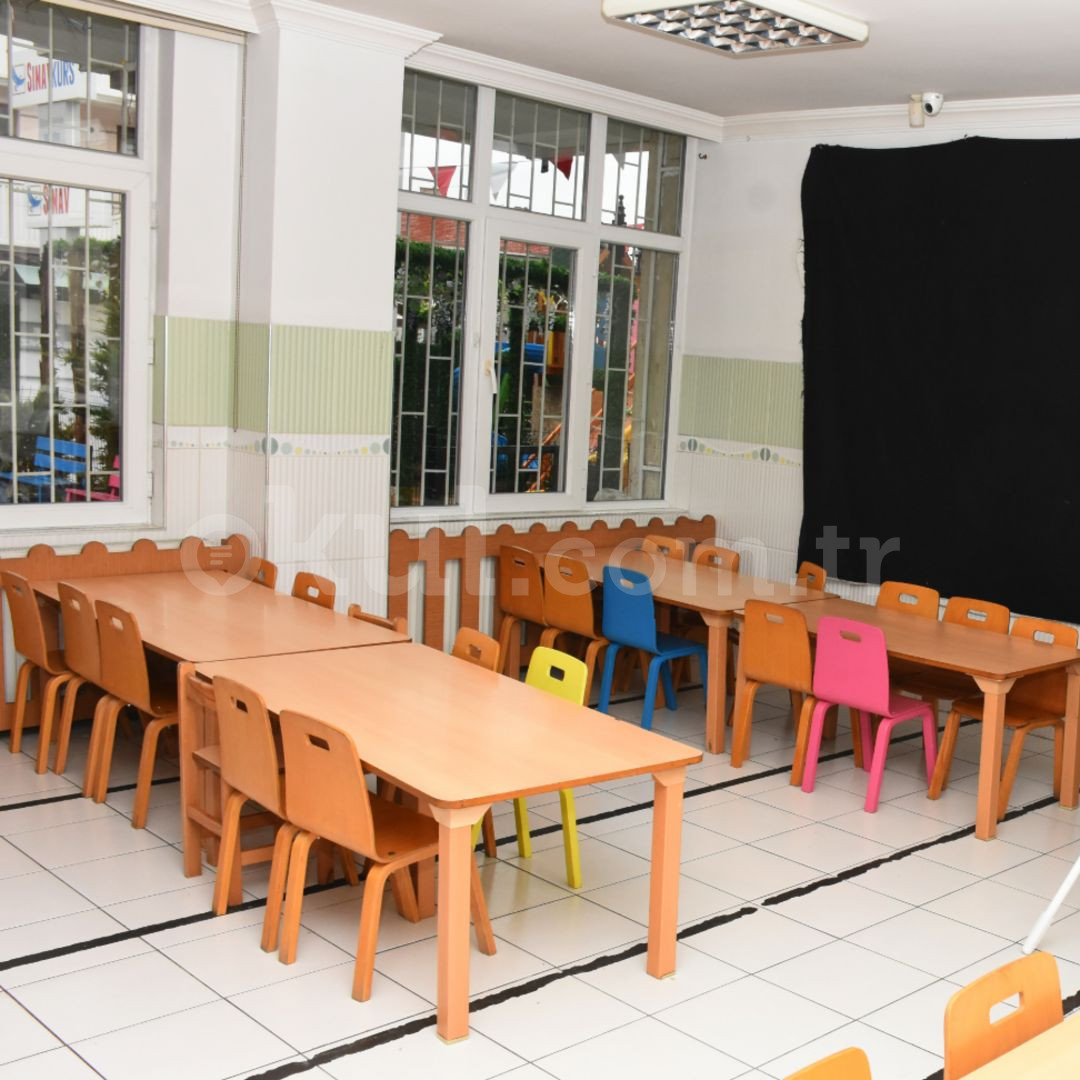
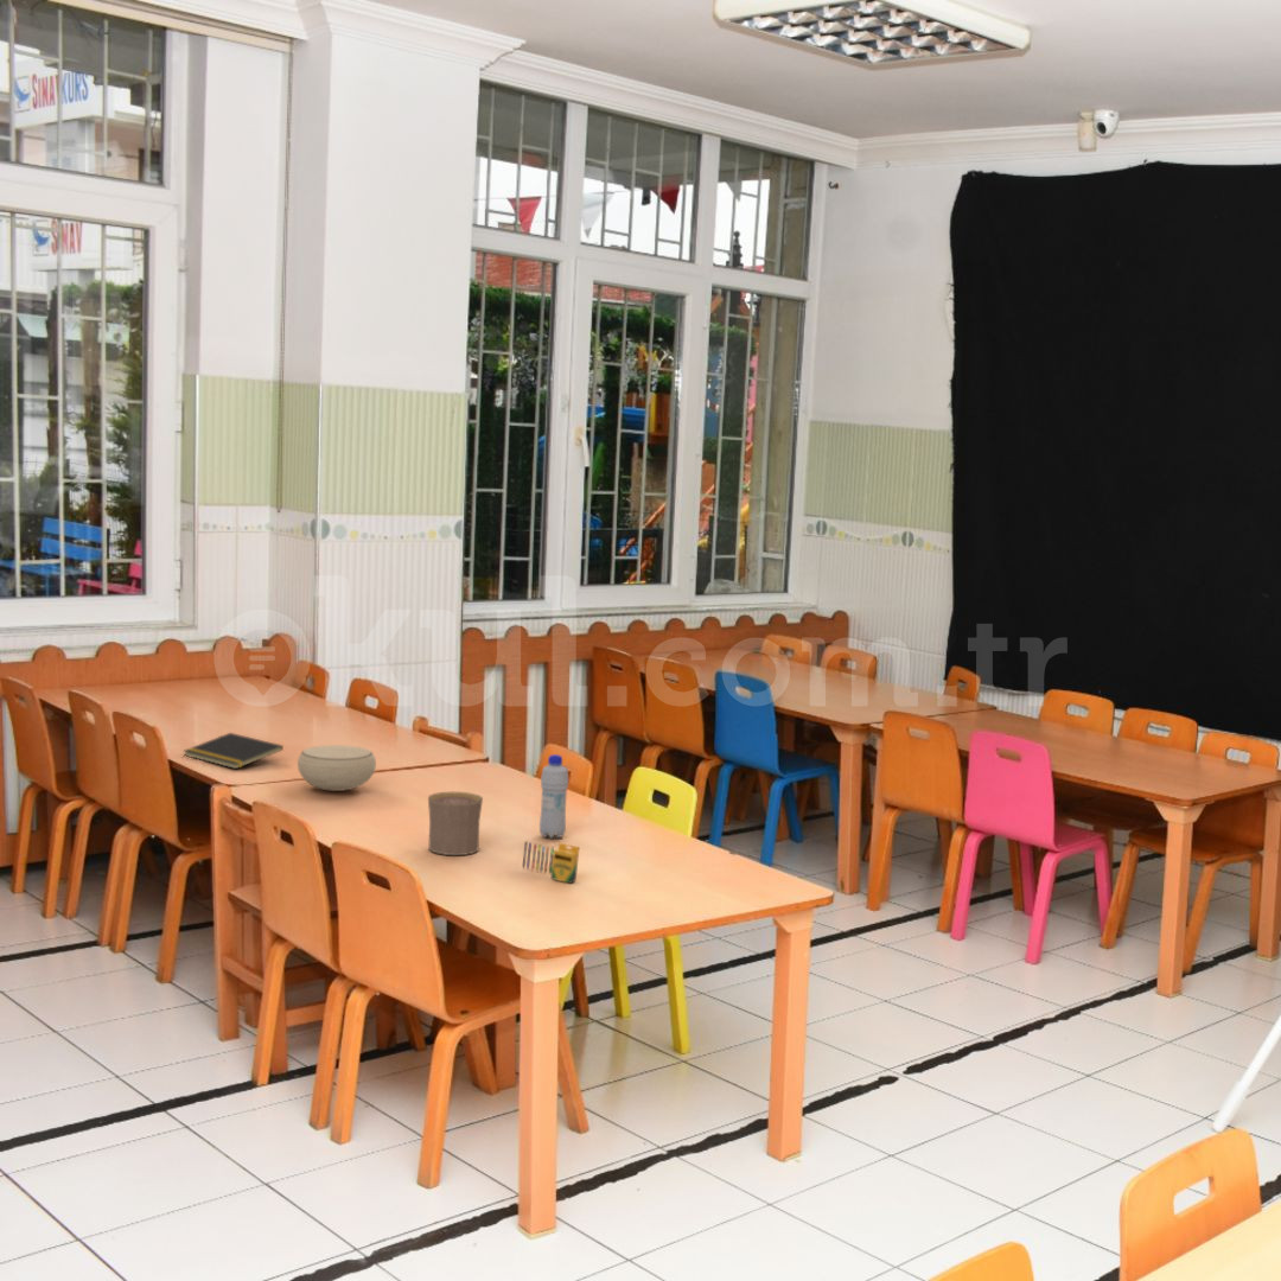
+ crayon (552, 859)
+ notepad (232, 750)
+ bottle (554, 795)
+ cup (454, 823)
+ bowl (336, 770)
